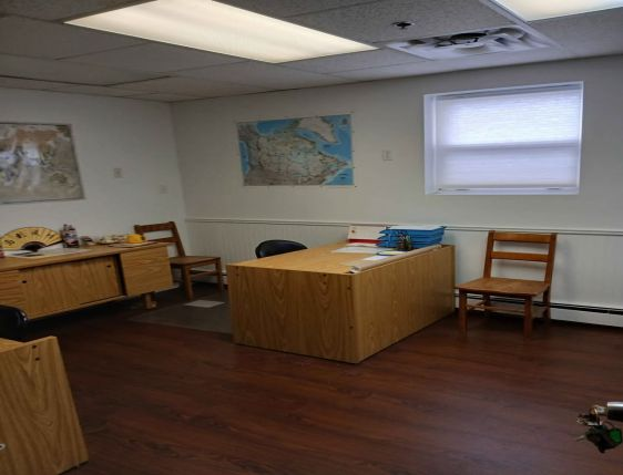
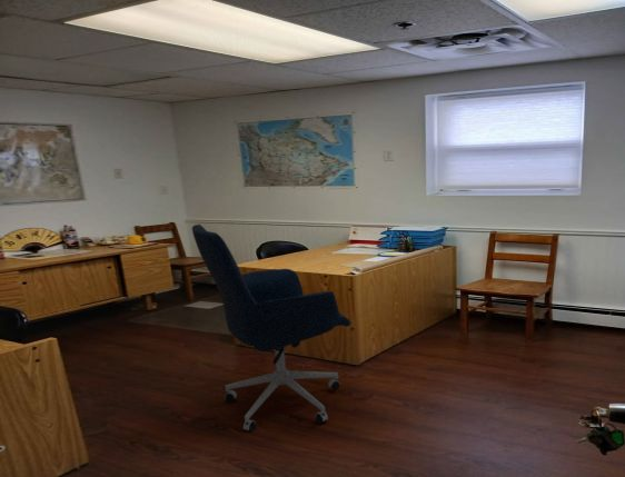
+ office chair (272, 315)
